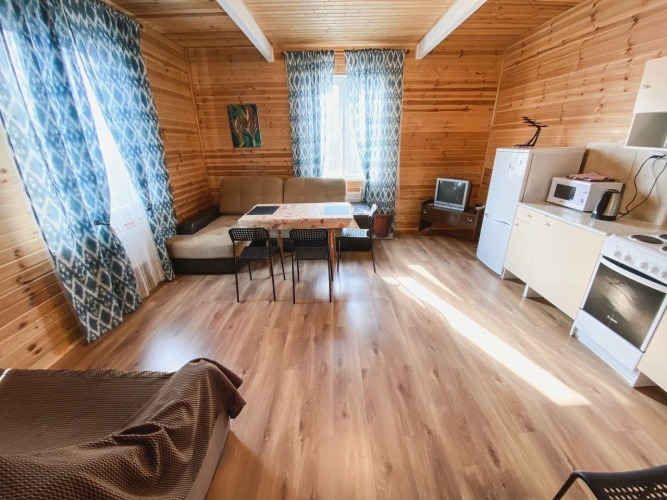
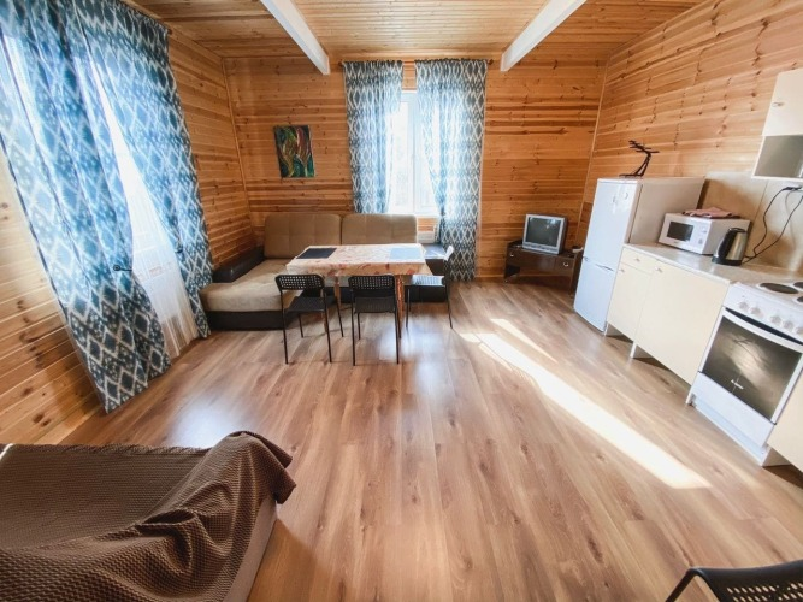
- waste bin (382, 223)
